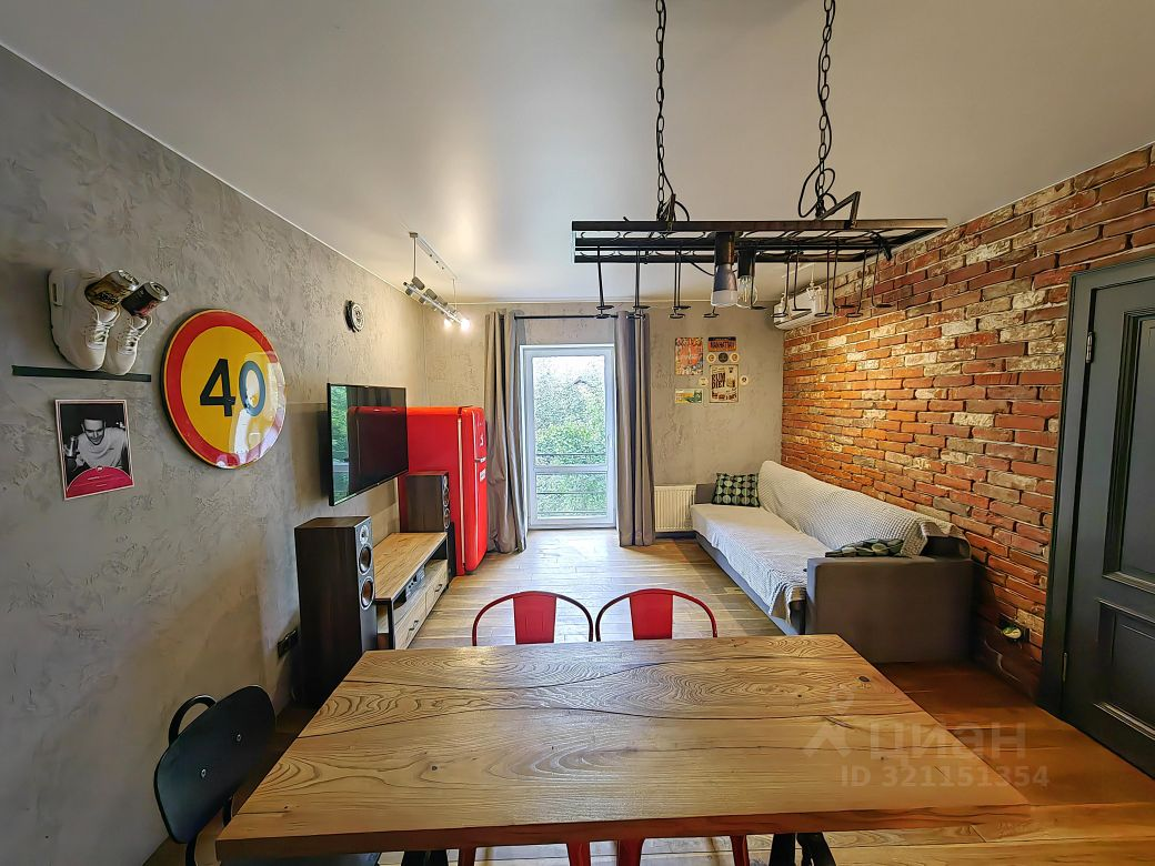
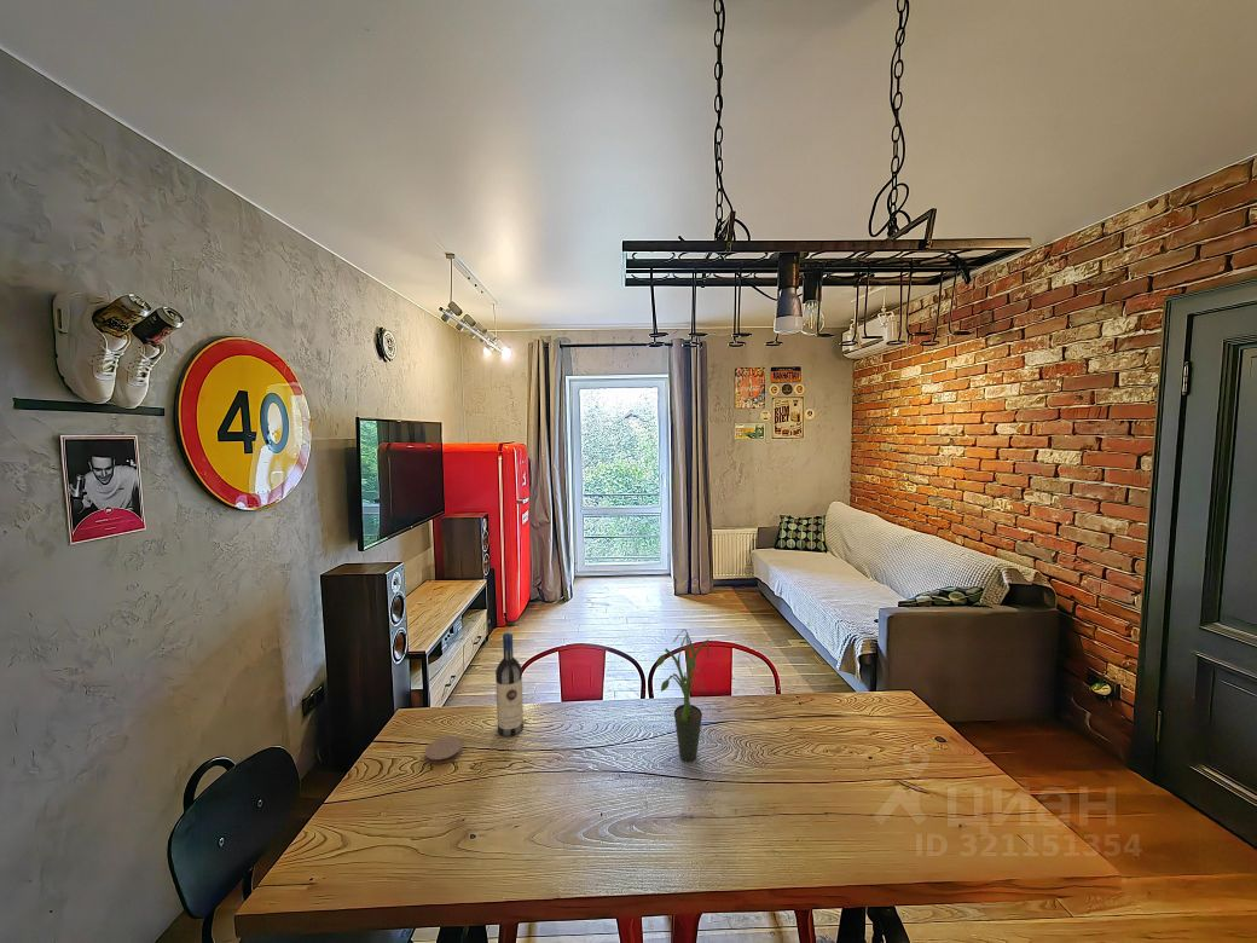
+ wine bottle (509, 681)
+ potted plant (684, 696)
+ coaster (444, 750)
